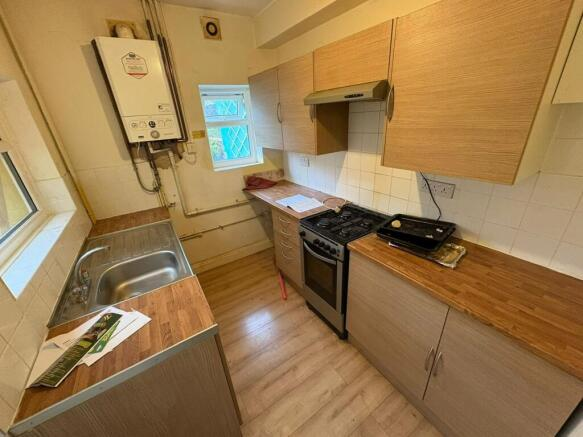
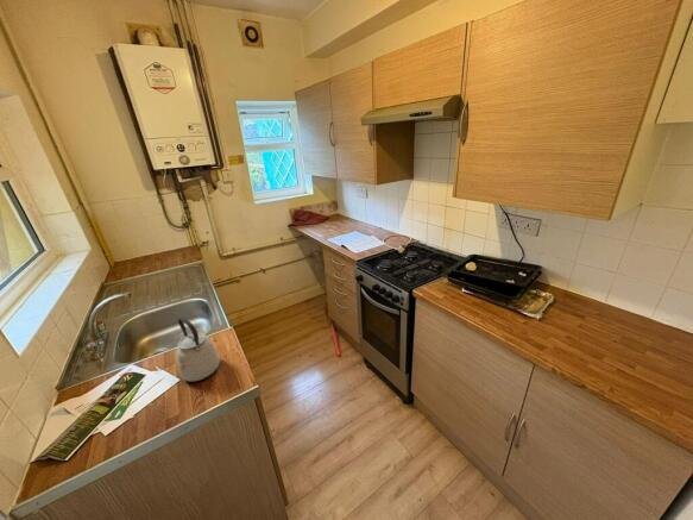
+ kettle (190, 343)
